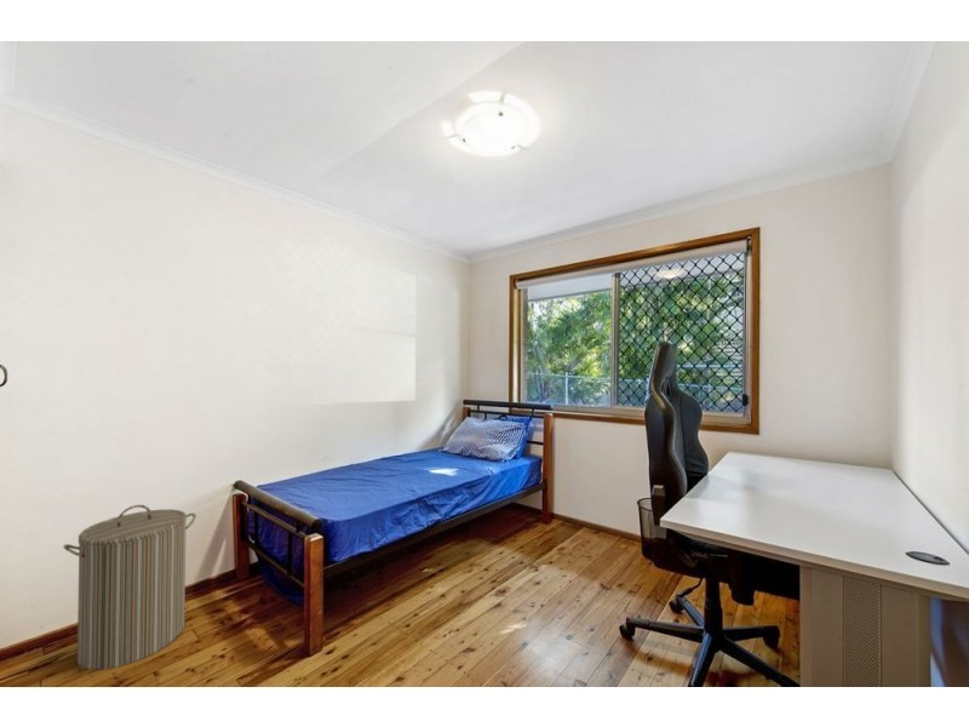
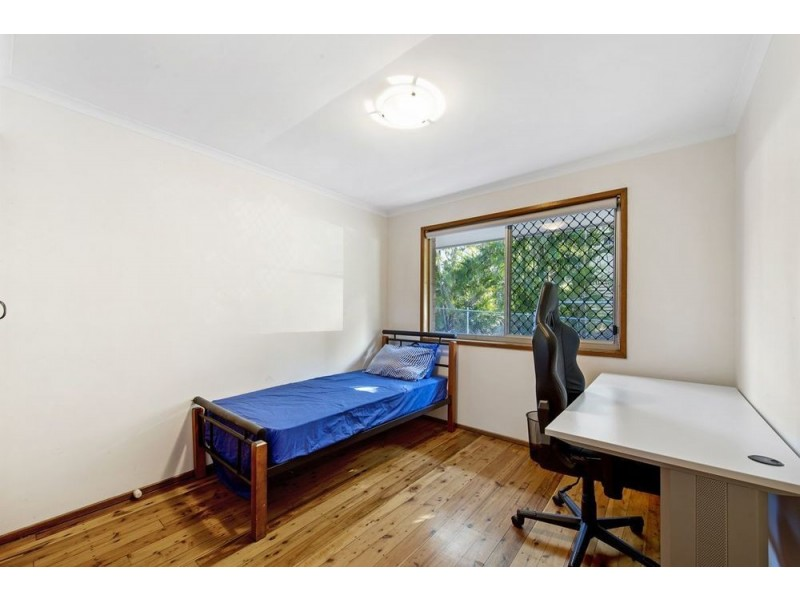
- laundry hamper (134, 572)
